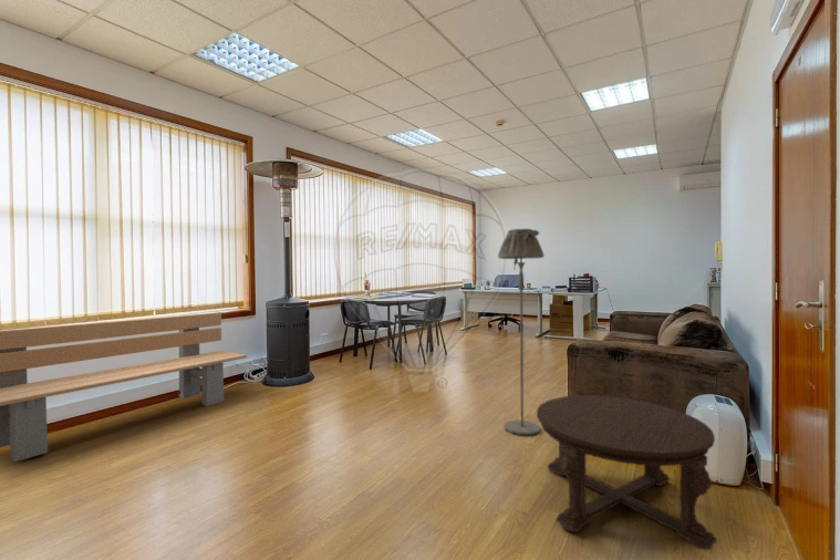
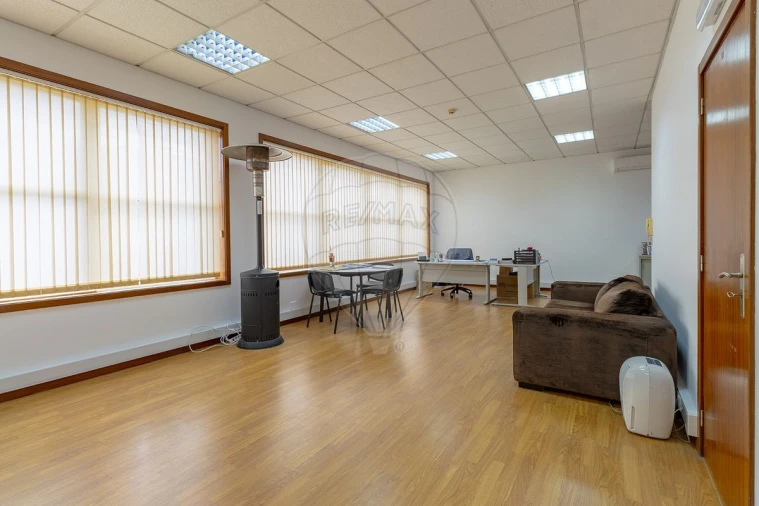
- bench (125, 372)
- coffee table (618, 459)
- floor lamp (520, 329)
